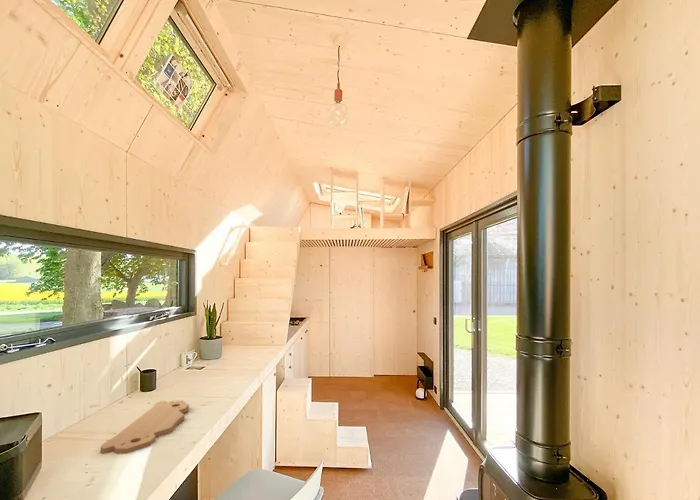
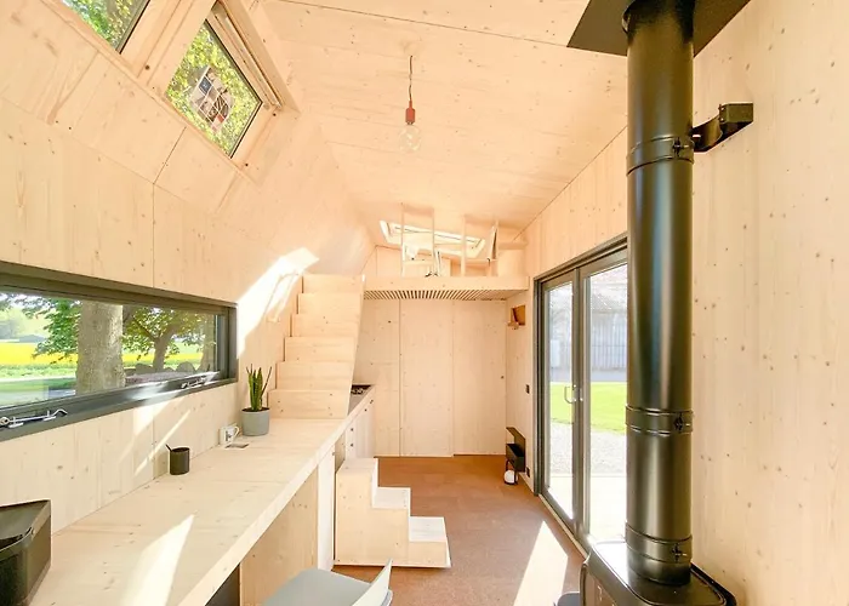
- cutting board (155, 423)
